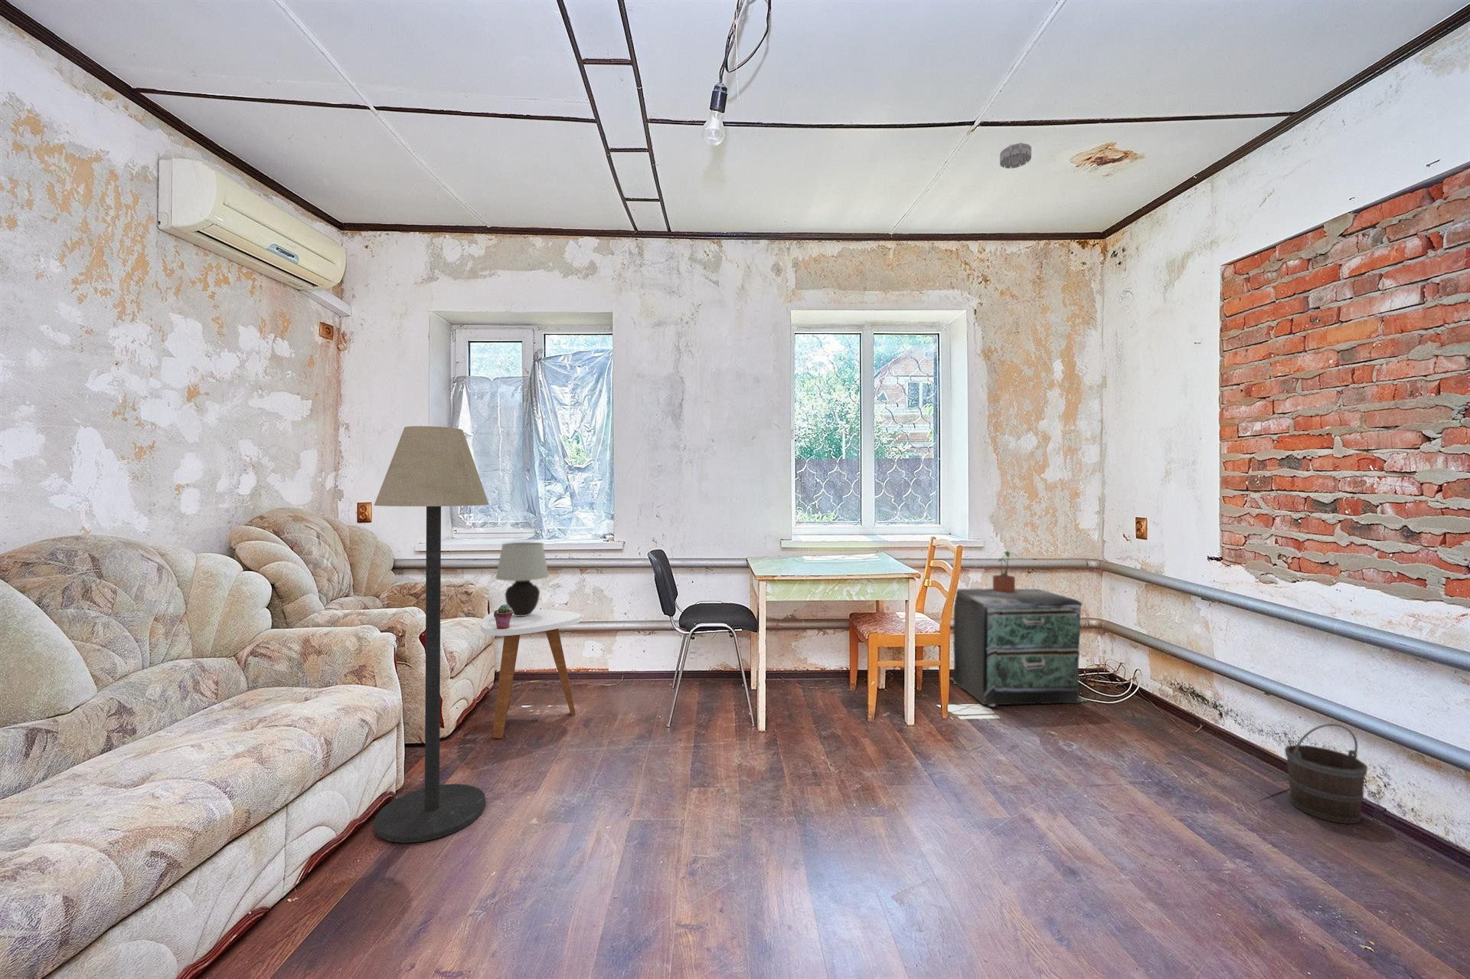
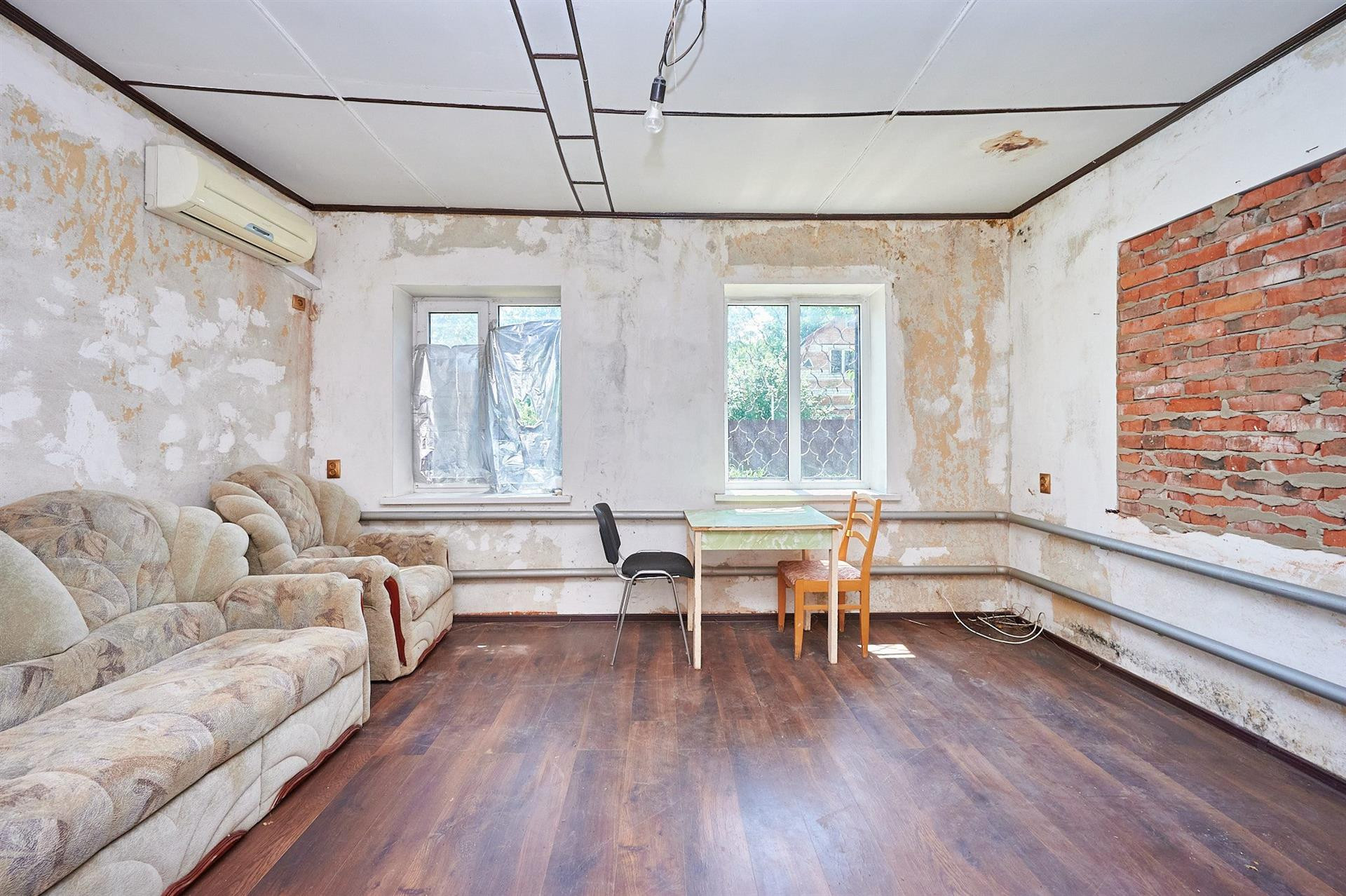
- filing cabinet (1018, 642)
- bucket (1325, 765)
- potted plant (1006, 570)
- potted succulent (503, 615)
- smoke detector (1016, 155)
- floor lamp (432, 622)
- table lamp (522, 579)
- side table (514, 668)
